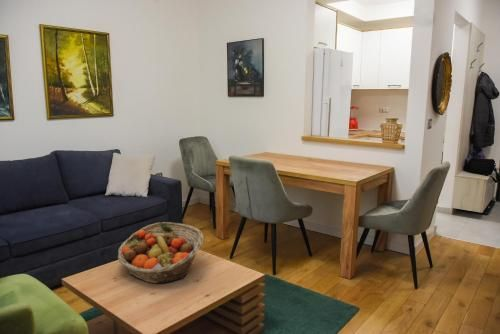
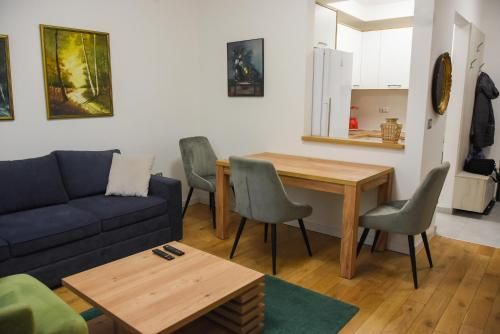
- fruit basket (161, 251)
